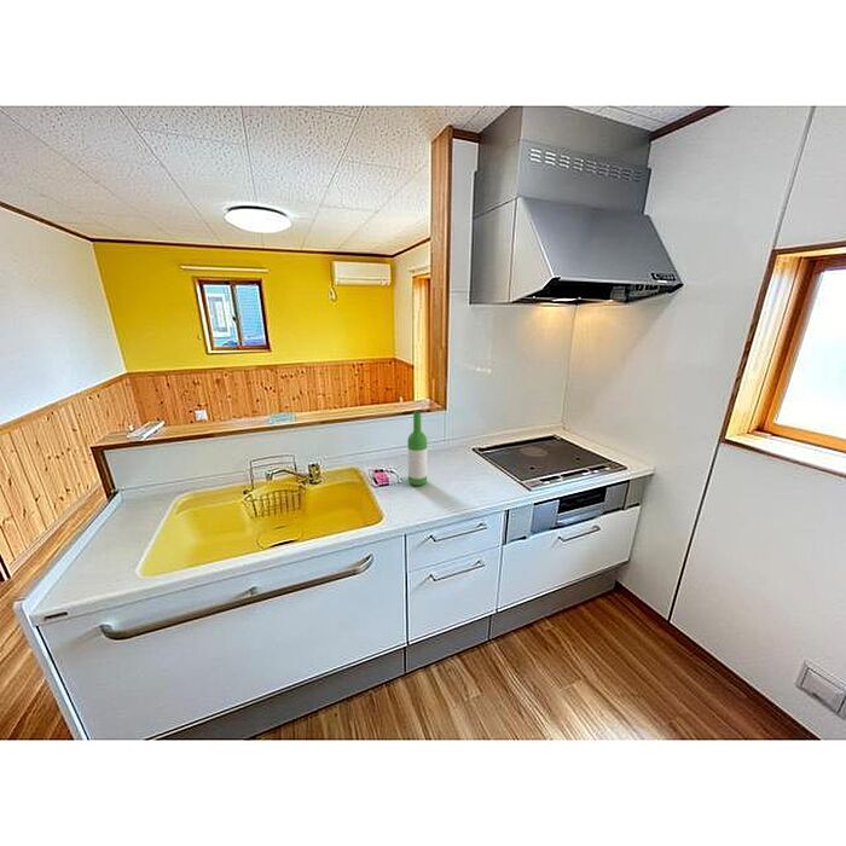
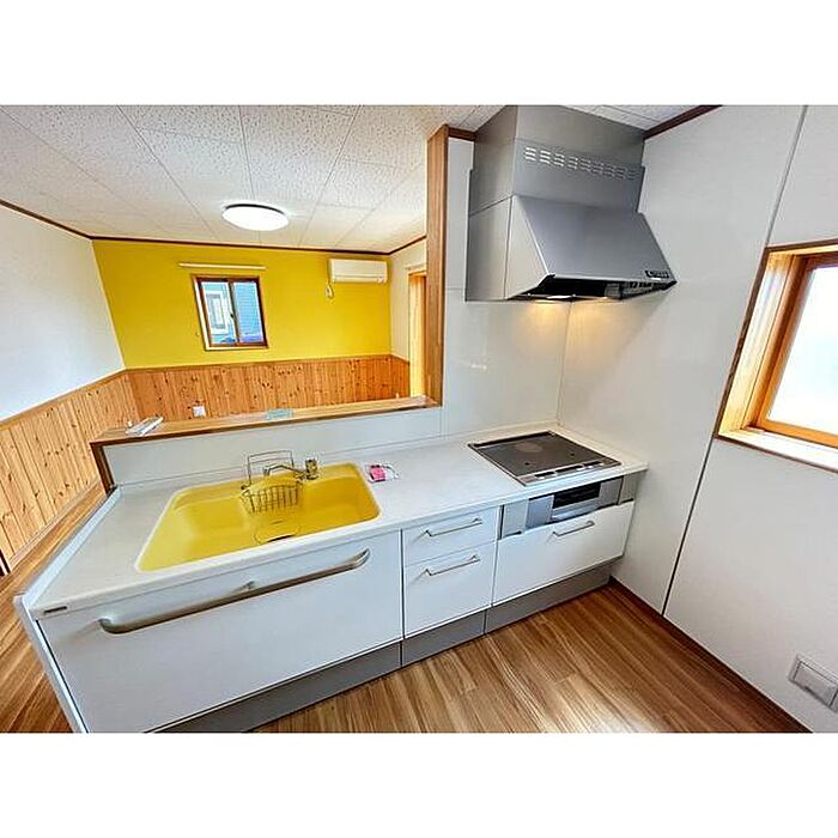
- wine bottle (417, 447)
